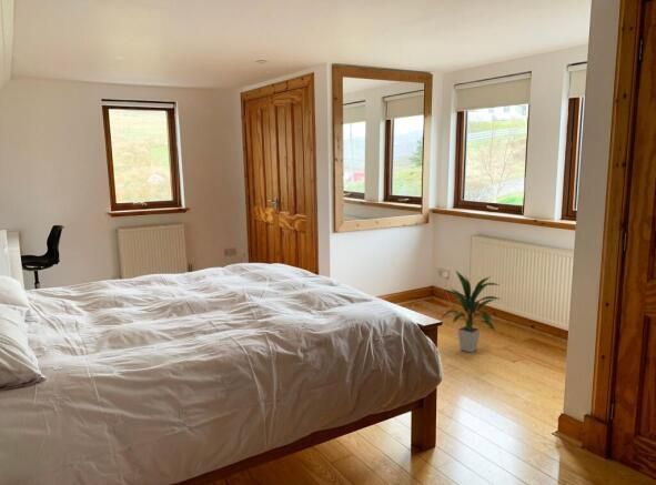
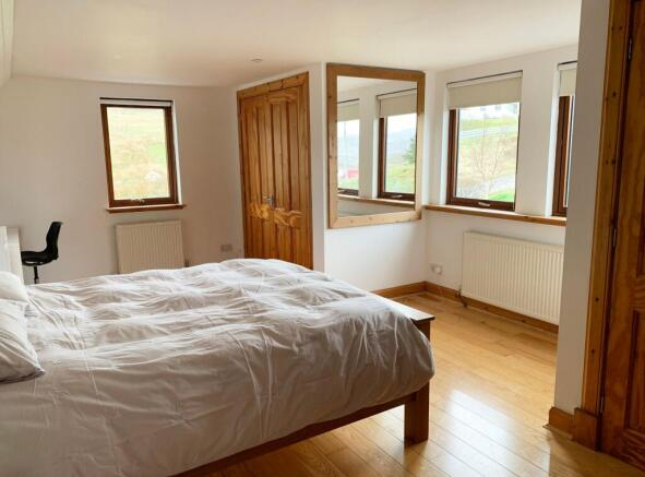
- indoor plant (472, 311)
